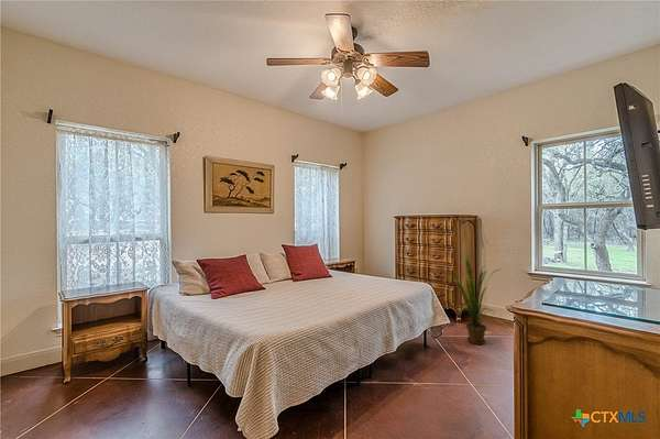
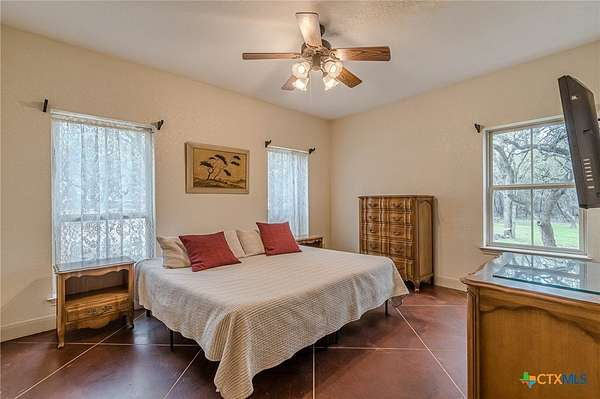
- house plant (476, 299)
